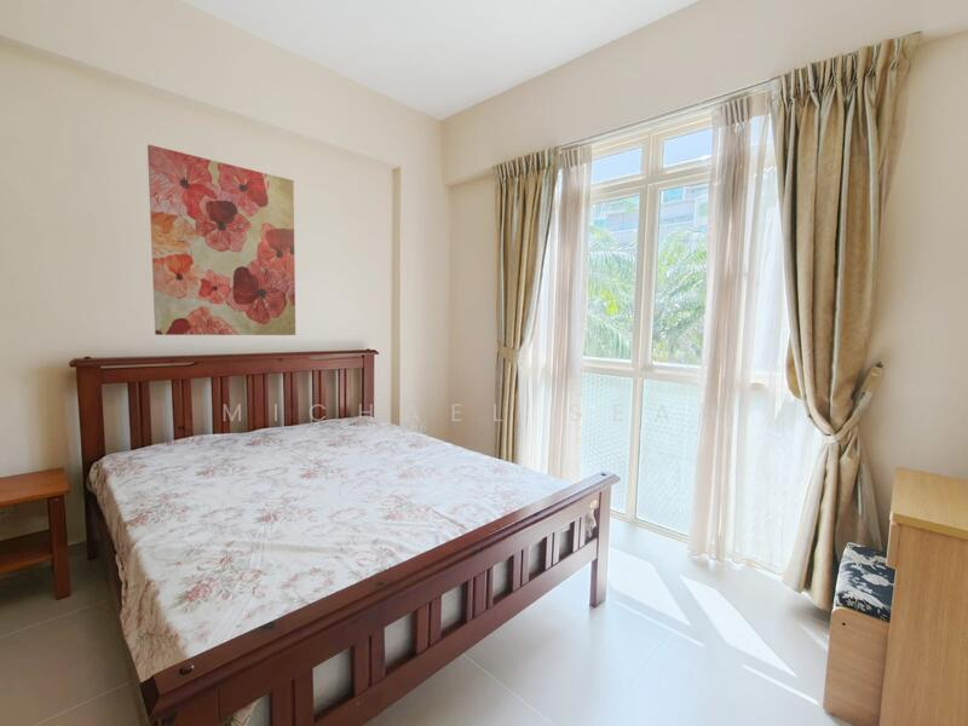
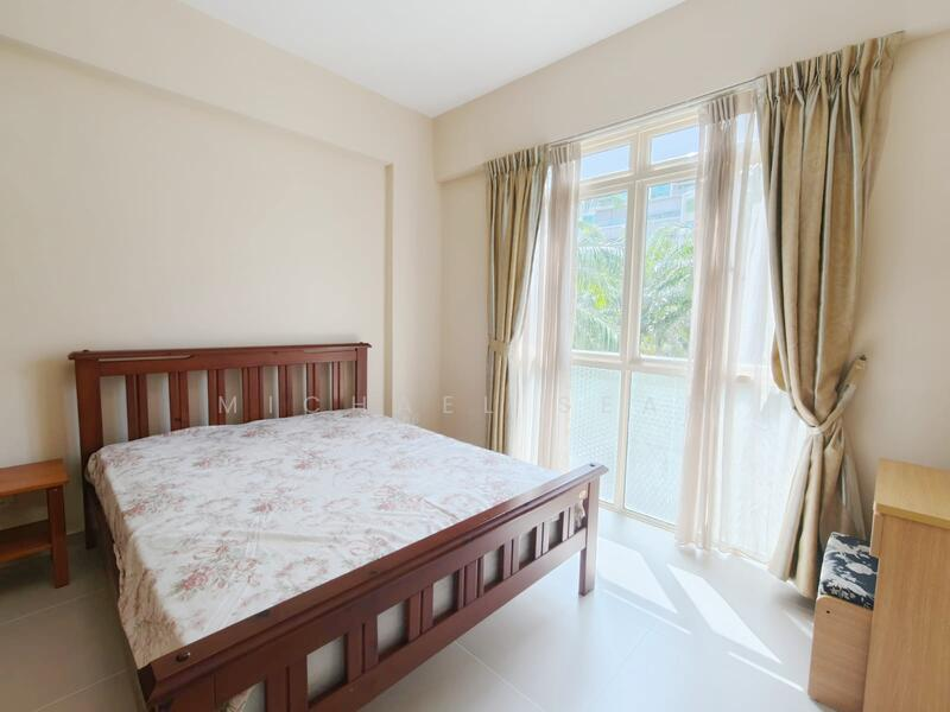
- wall art (230, 250)
